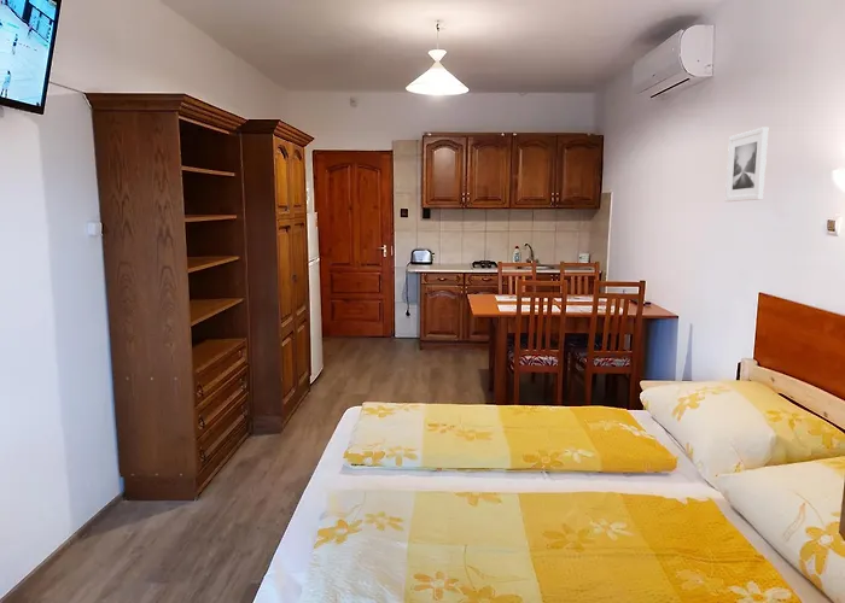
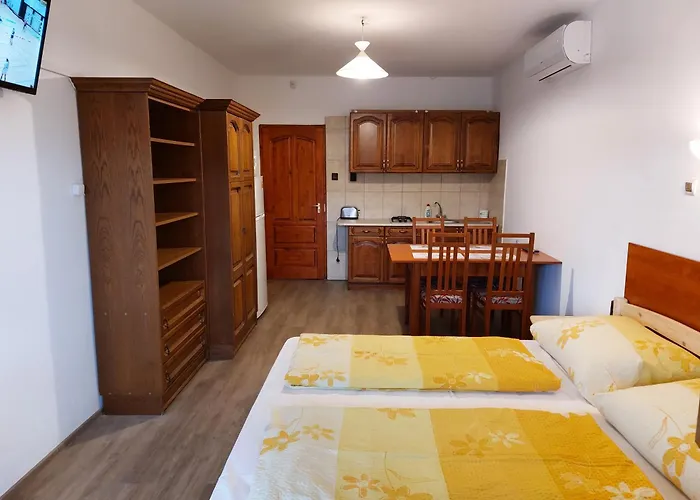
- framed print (745, 166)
